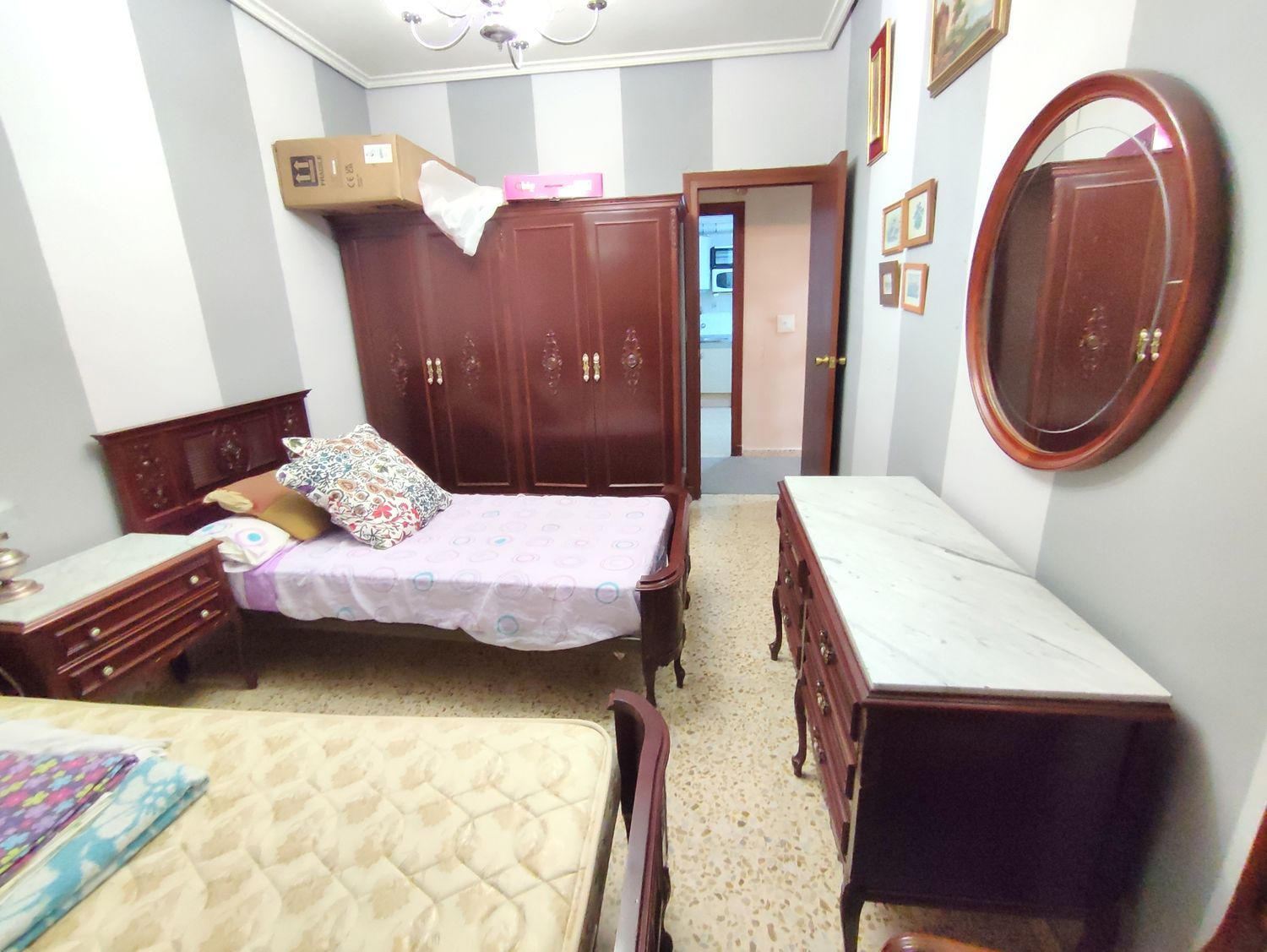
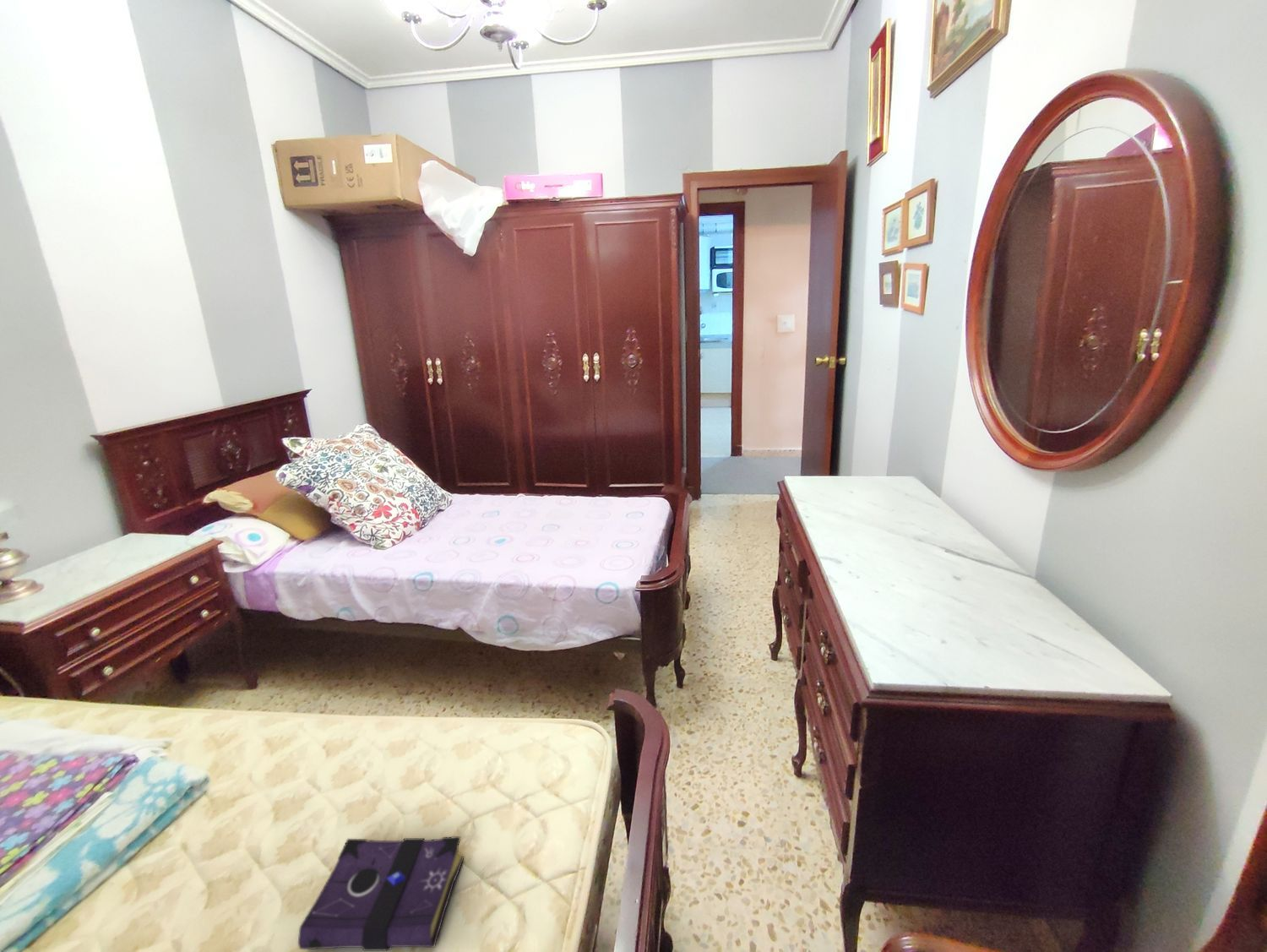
+ book (386, 892)
